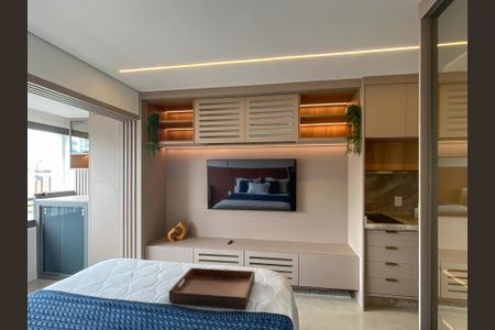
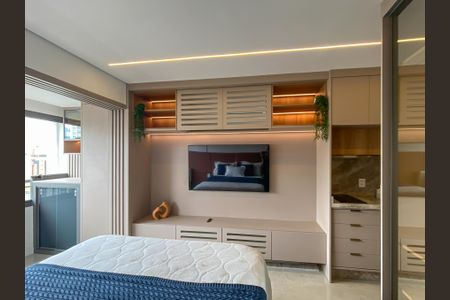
- serving tray (215, 285)
